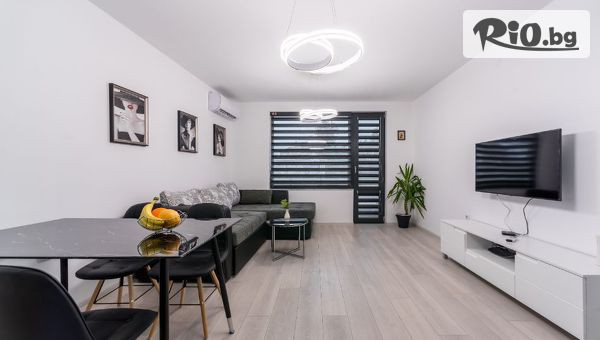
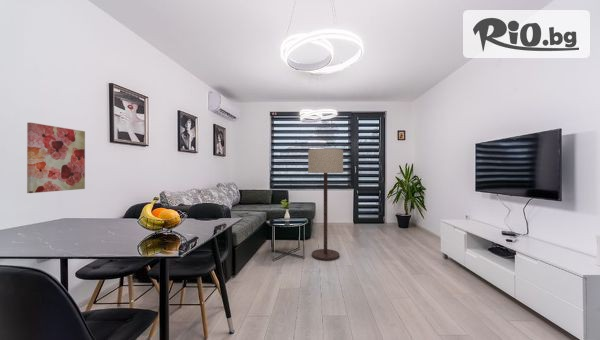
+ wall art (58, 159)
+ floor lamp (325, 202)
